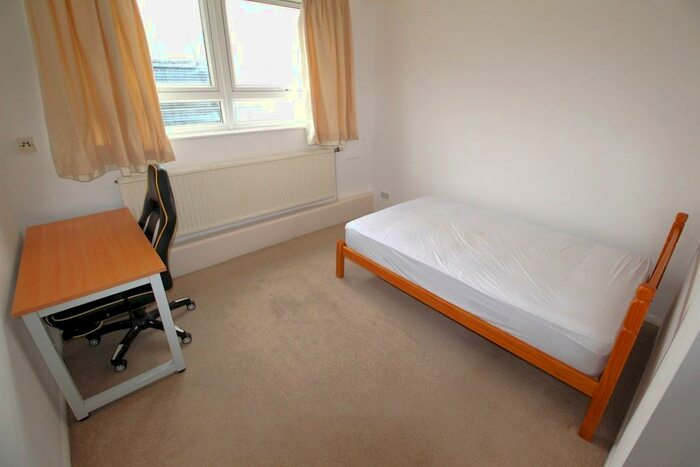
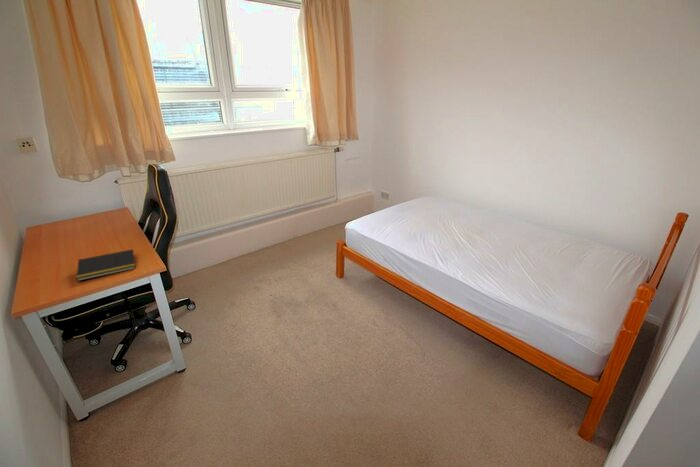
+ notepad (107, 264)
